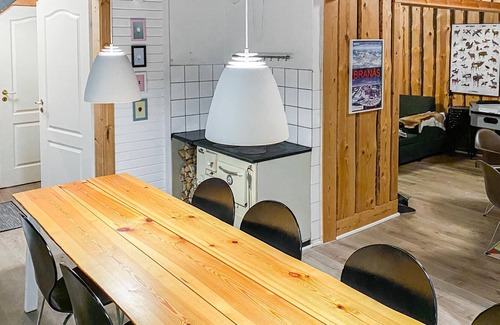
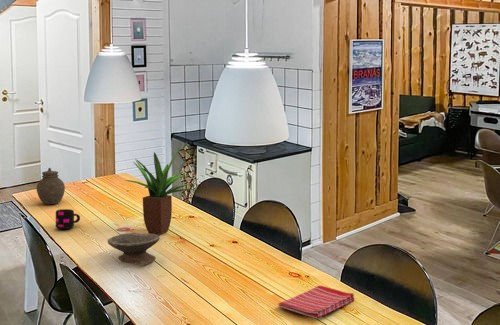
+ potted plant (163, 190)
+ bowl (134, 248)
+ mug (68, 218)
+ jar (50, 185)
+ dish towel (317, 300)
